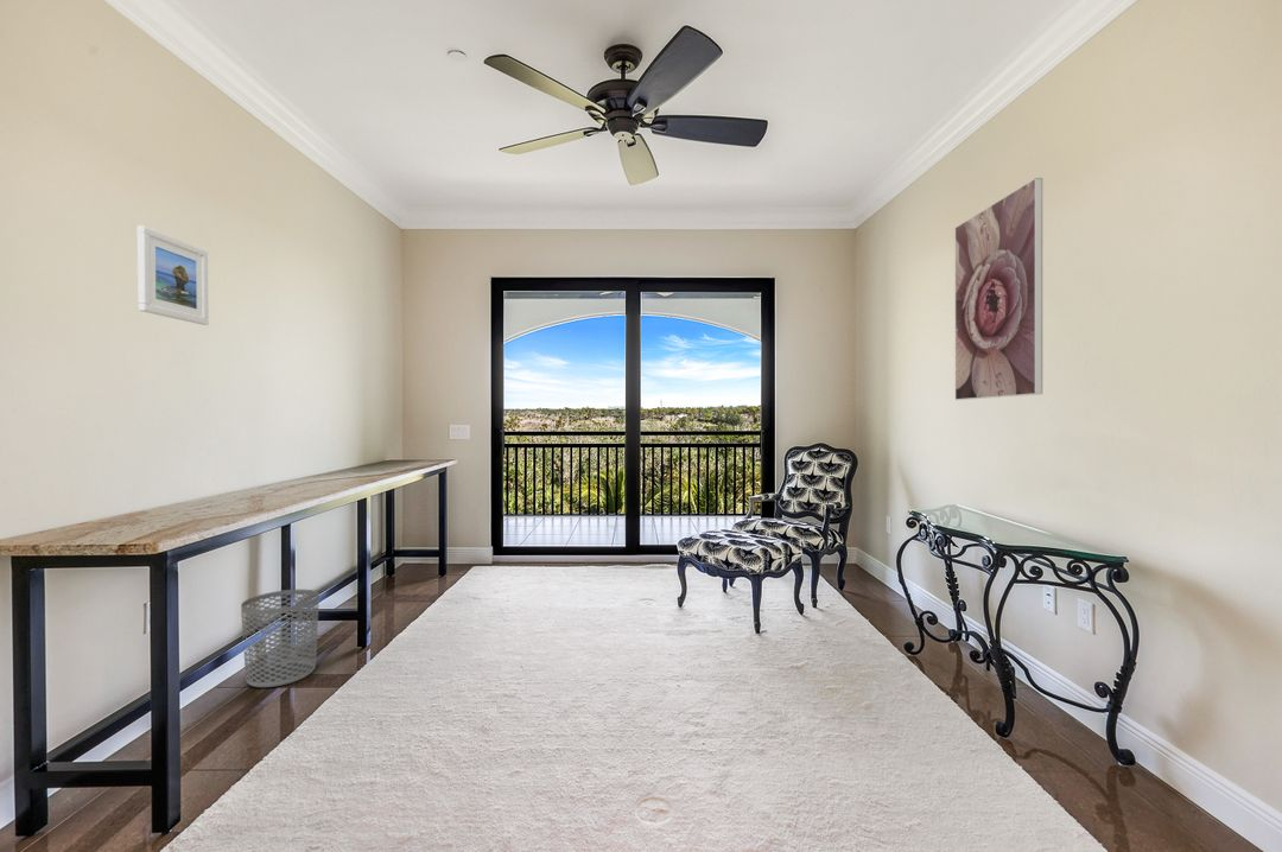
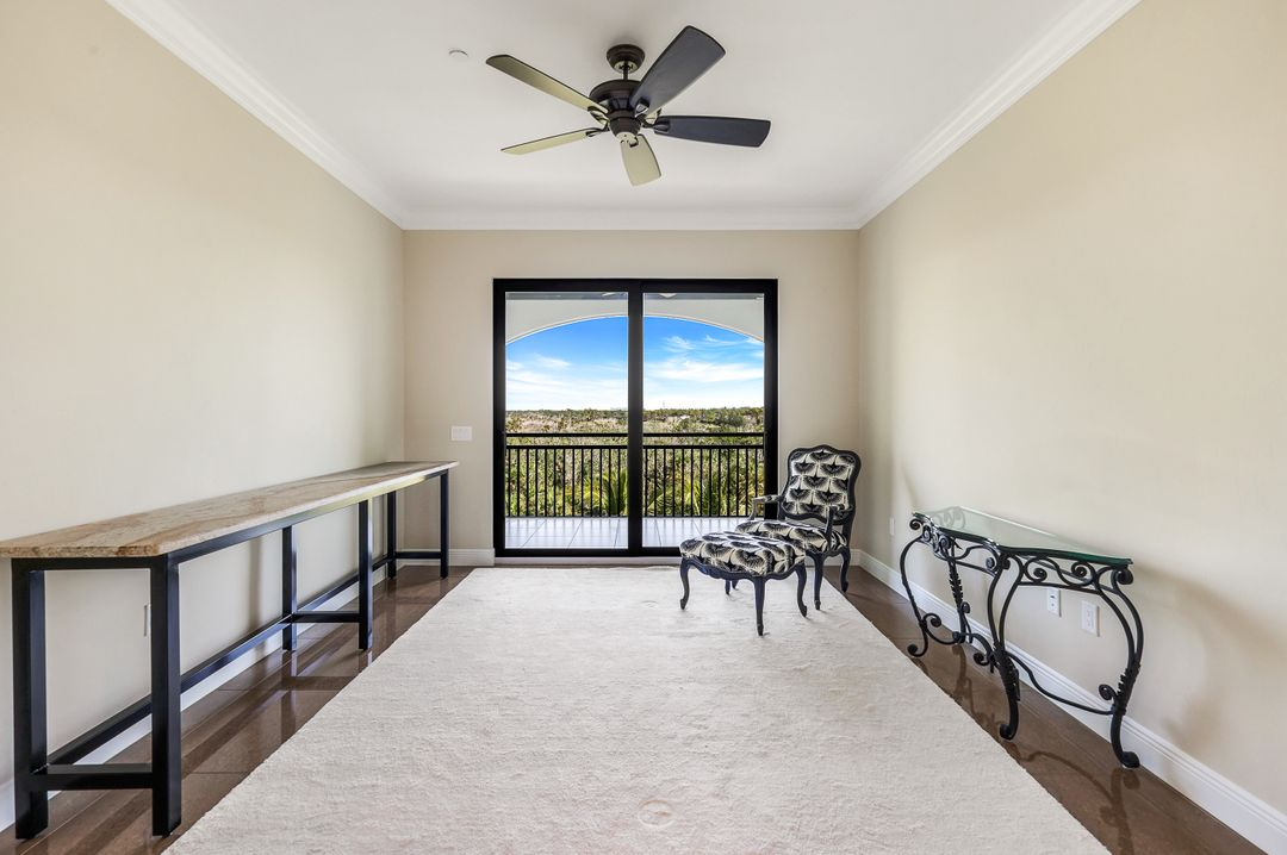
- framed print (994, 301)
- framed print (174, 279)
- waste bin (281, 636)
